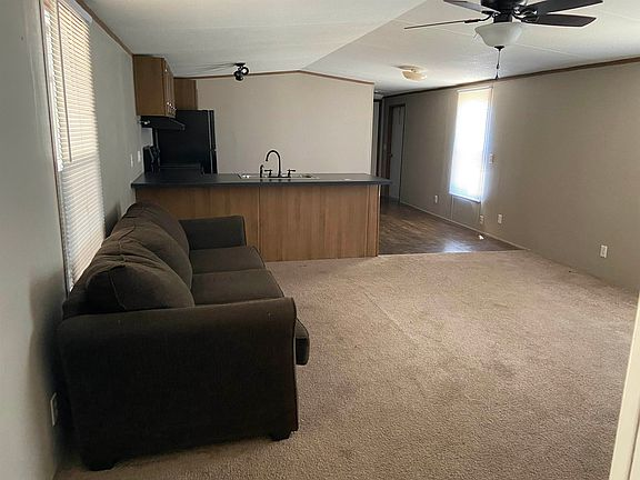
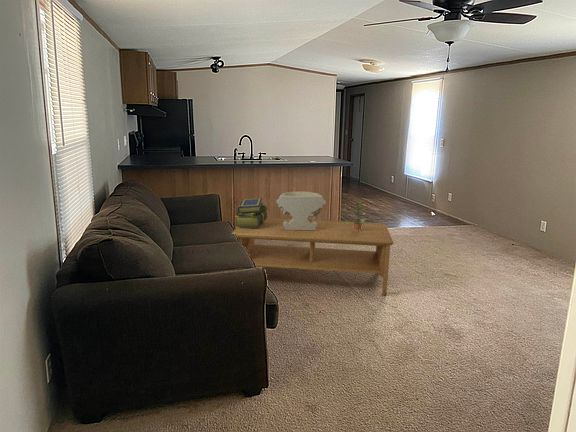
+ decorative bowl (302, 210)
+ coffee table (312, 253)
+ stack of books (252, 213)
+ potted plant (355, 217)
